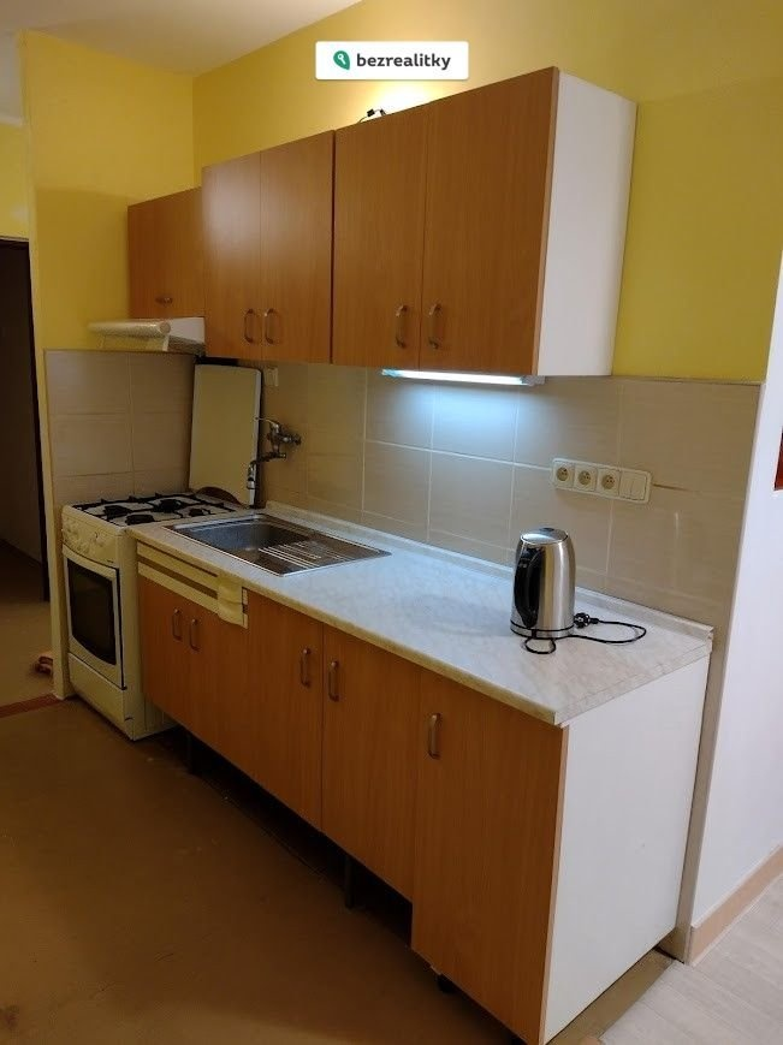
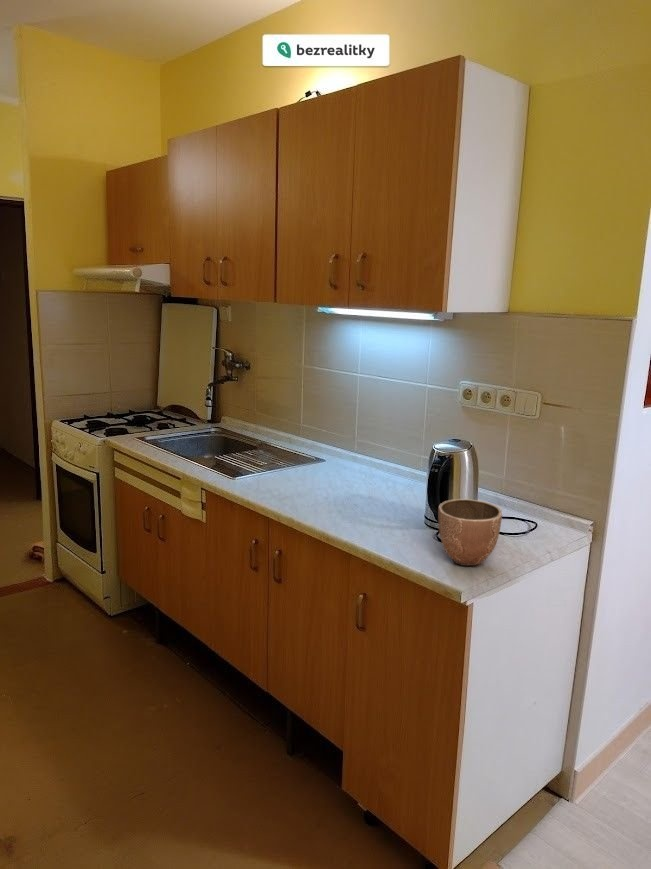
+ decorative bowl (467, 535)
